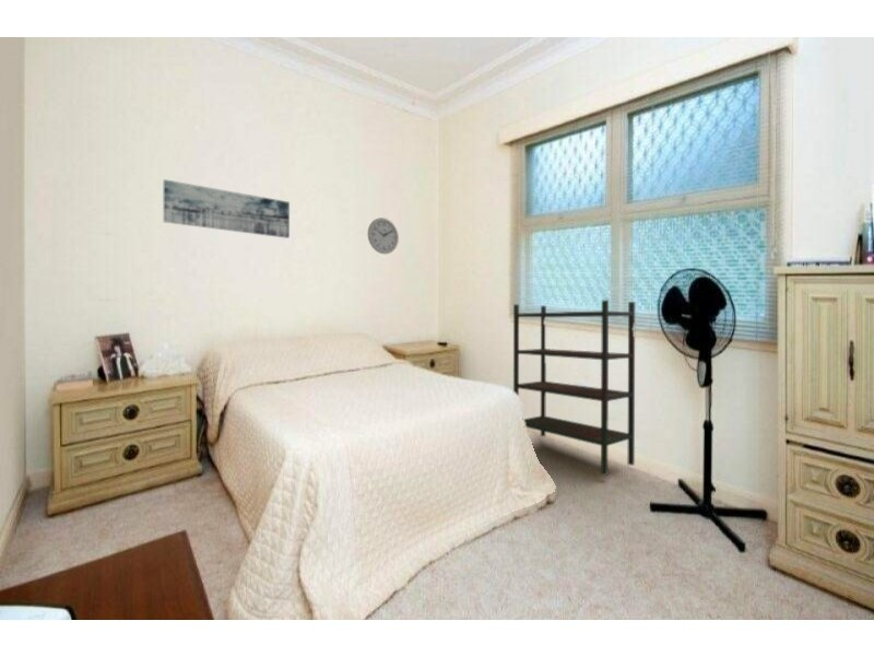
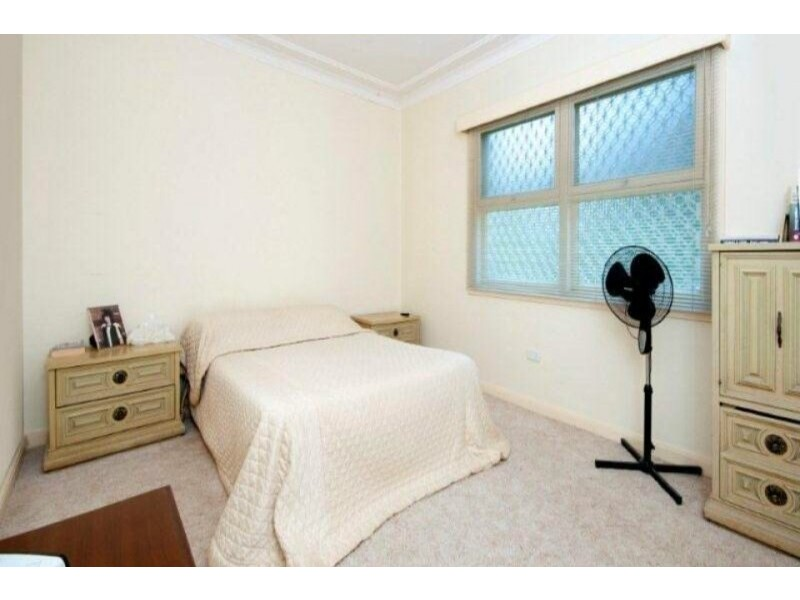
- wall clock (383, 235)
- wall art (231, 211)
- bookshelf (568, 384)
